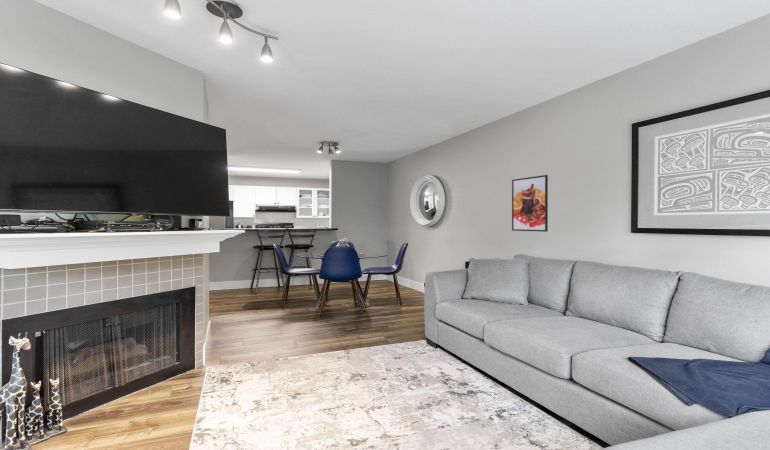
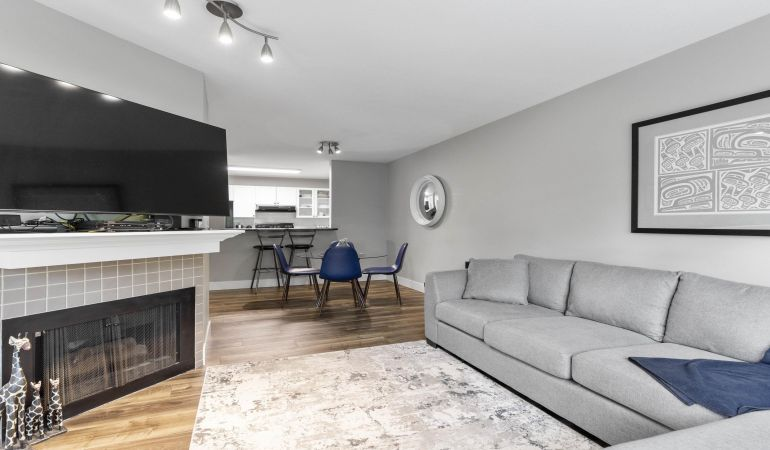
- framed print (528, 204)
